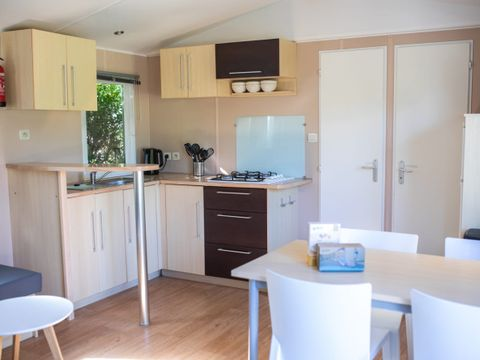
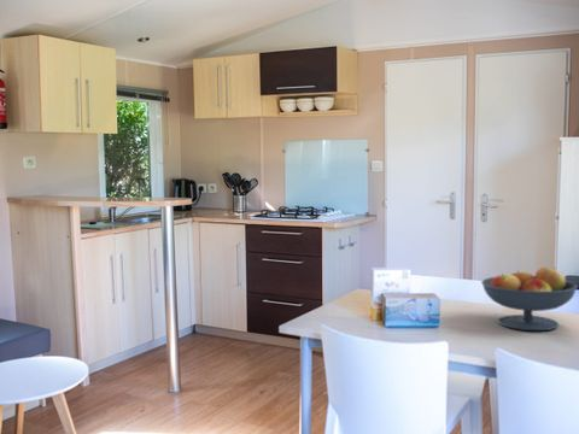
+ fruit bowl (527, 295)
